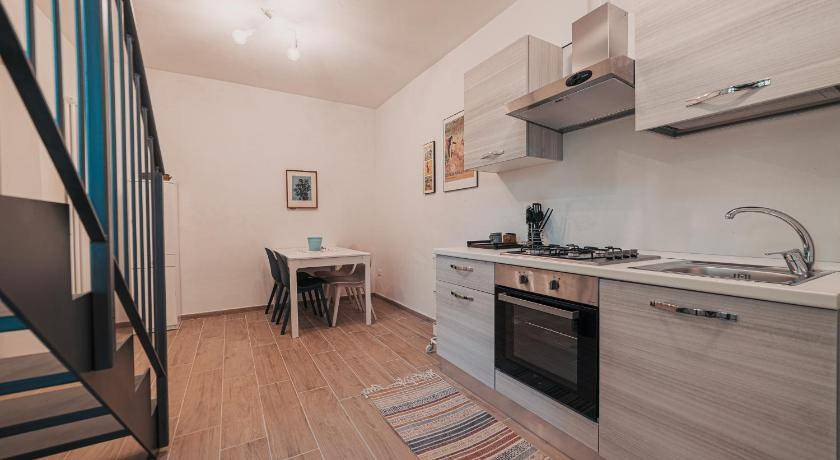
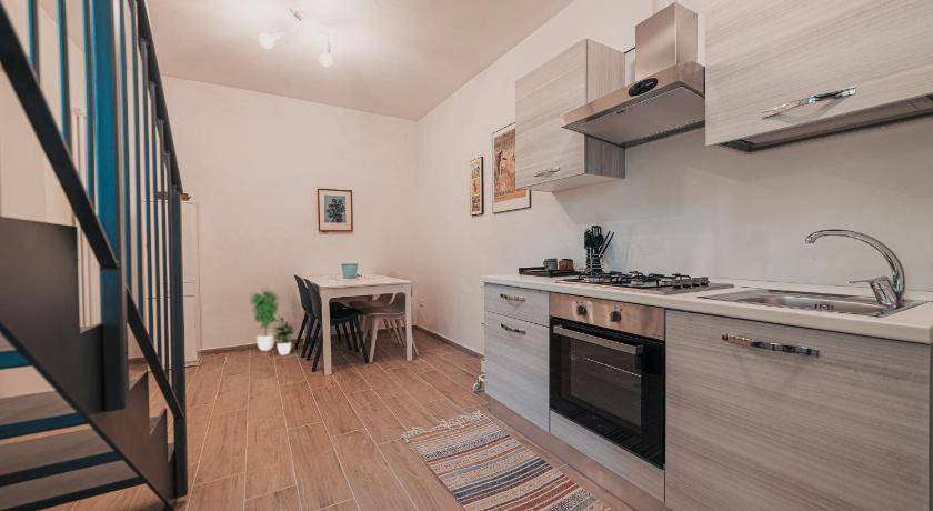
+ potted plant (272, 319)
